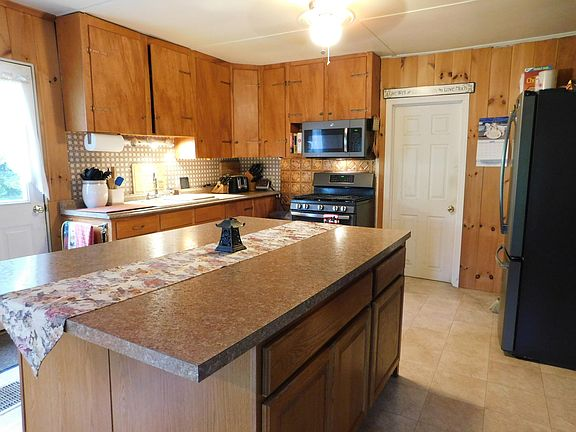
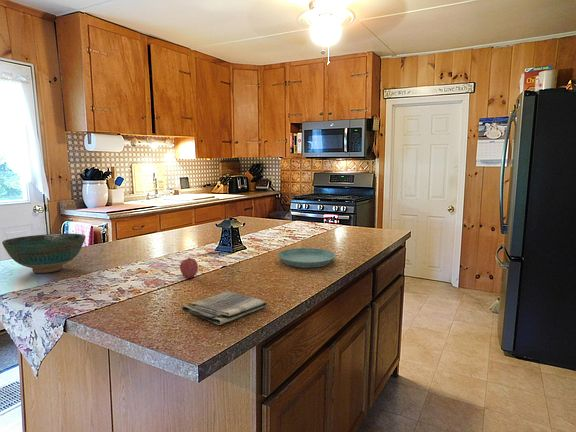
+ saucer (306, 258)
+ fruit (189, 267)
+ dish towel (224, 304)
+ bowl (47, 253)
